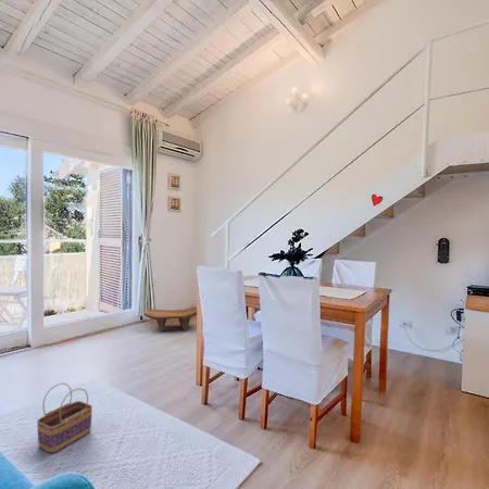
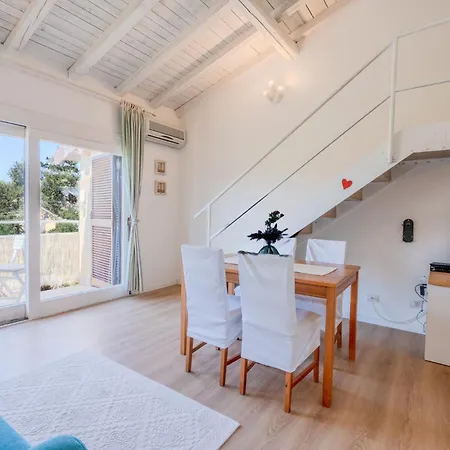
- bench (172, 317)
- basket (65, 412)
